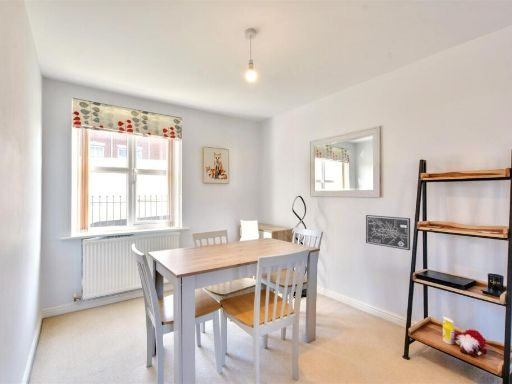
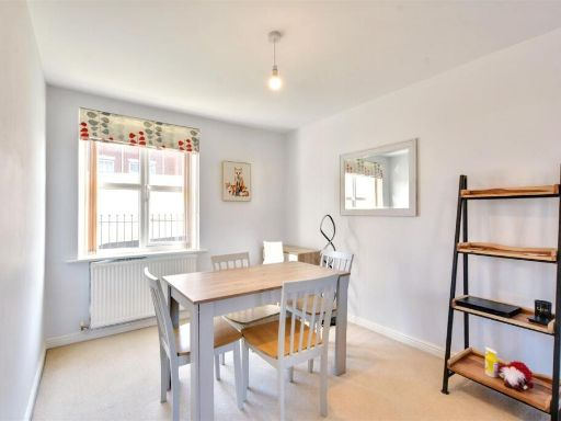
- wall art (386, 231)
